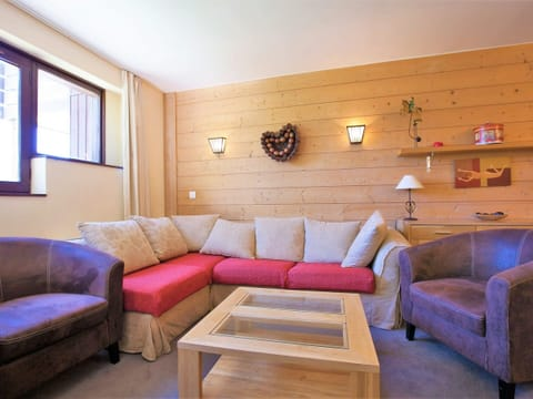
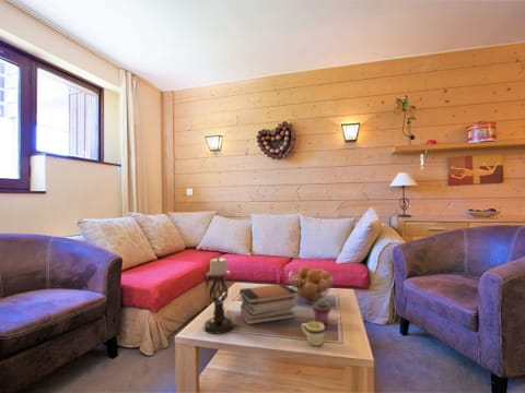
+ candle holder (219, 291)
+ potted succulent (322, 310)
+ book stack (268, 302)
+ fruit basket (311, 283)
+ mug (312, 332)
